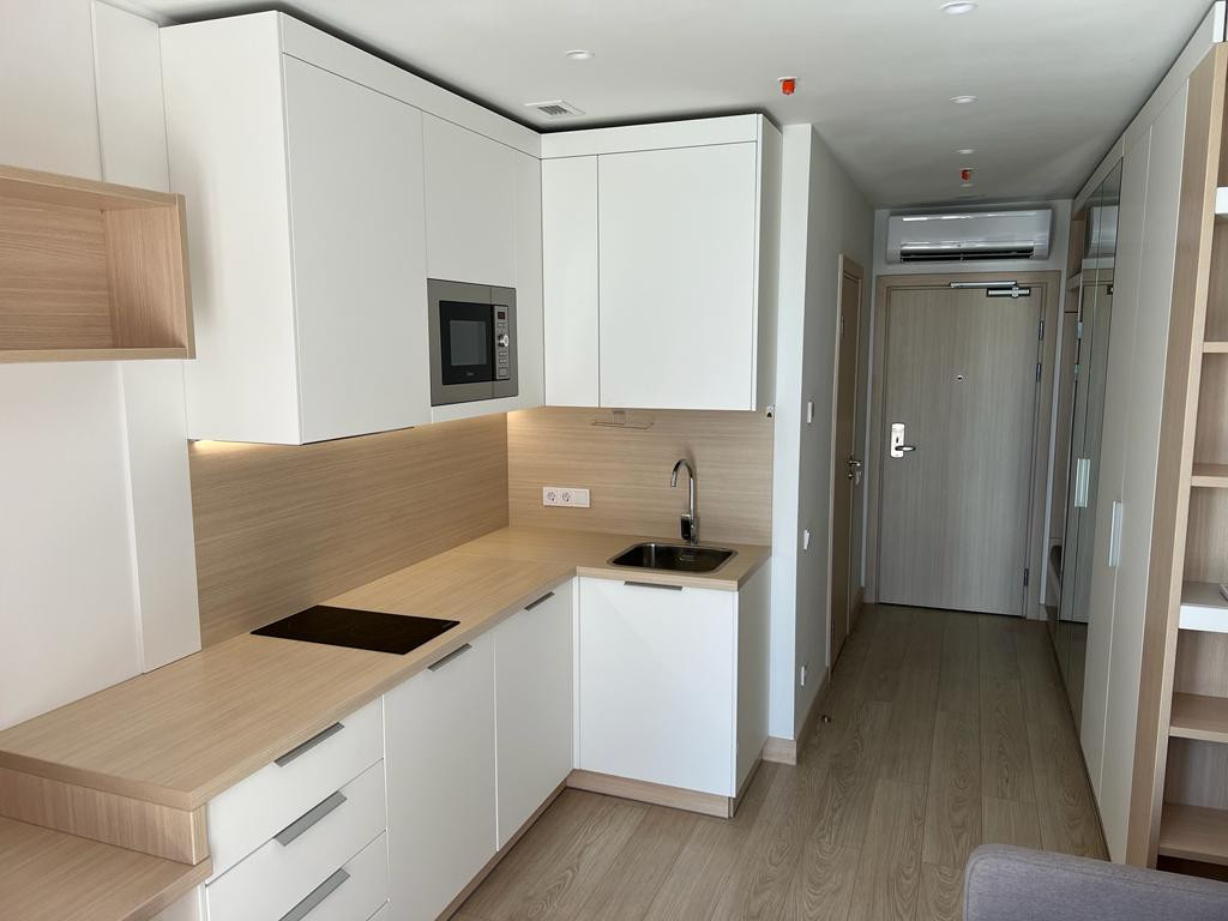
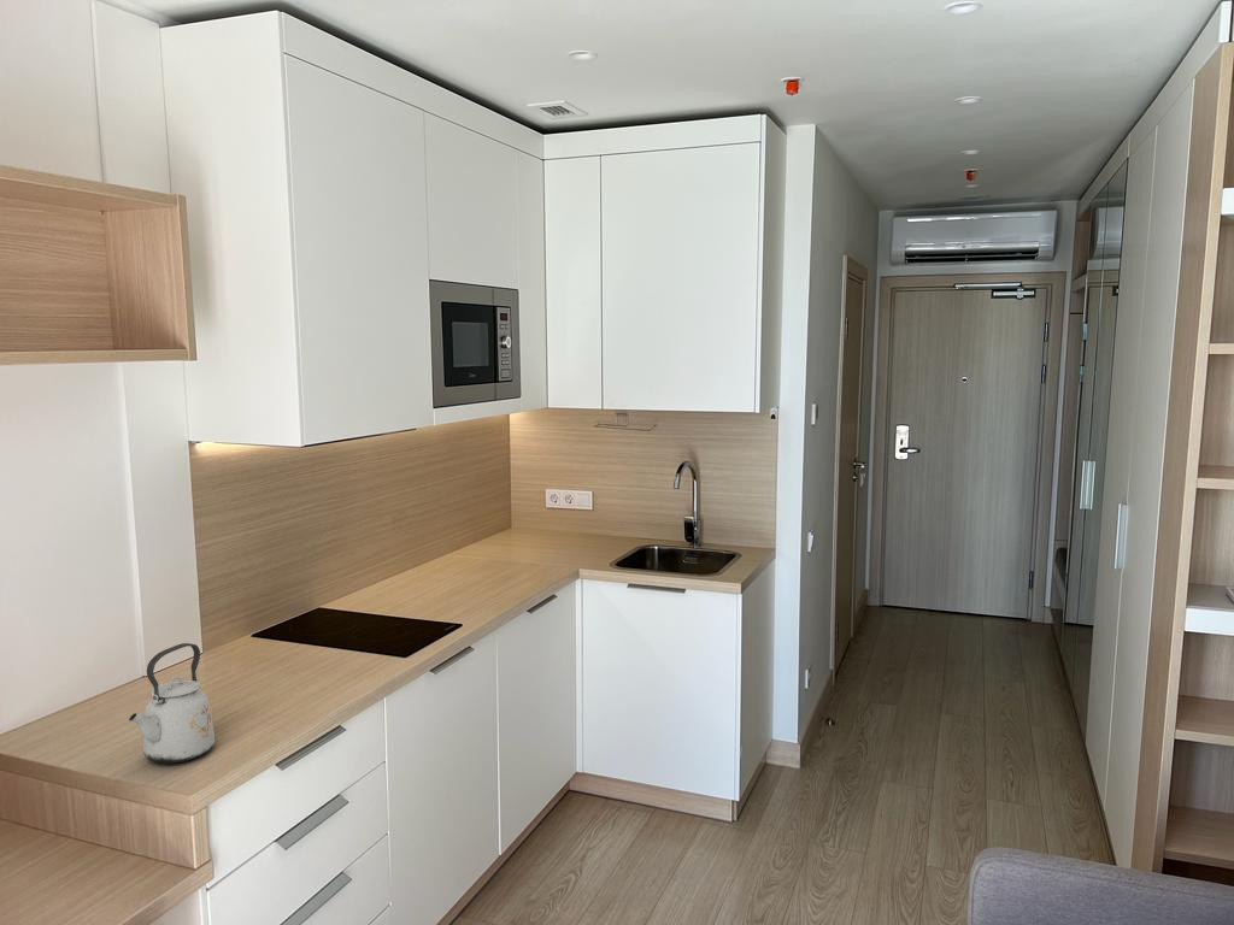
+ kettle (166, 706)
